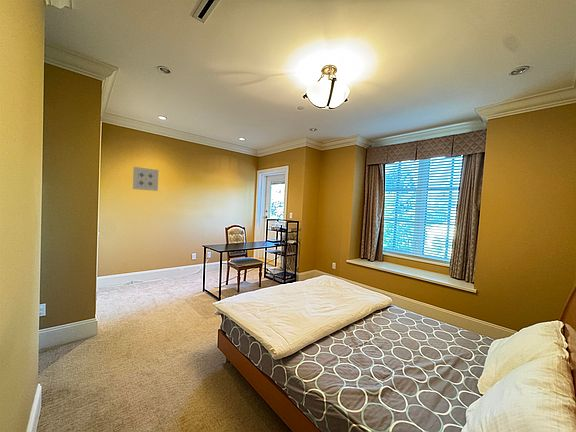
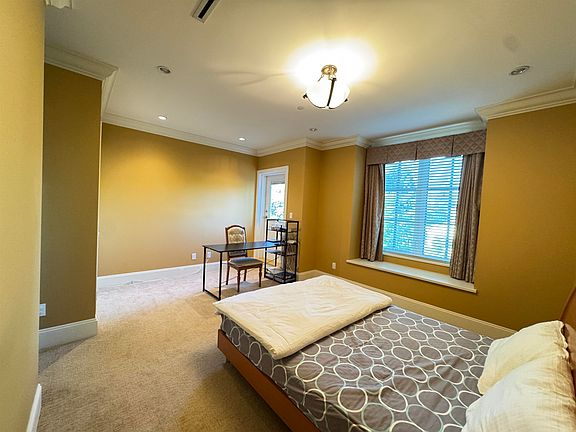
- wall art (146, 179)
